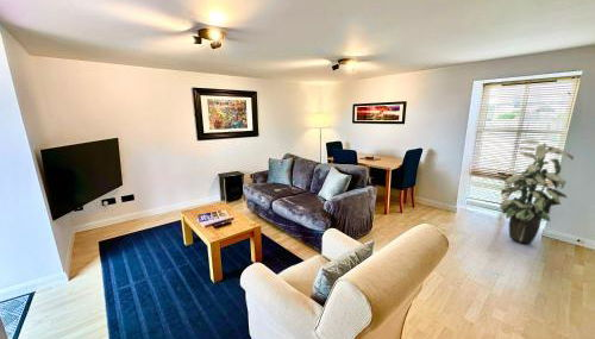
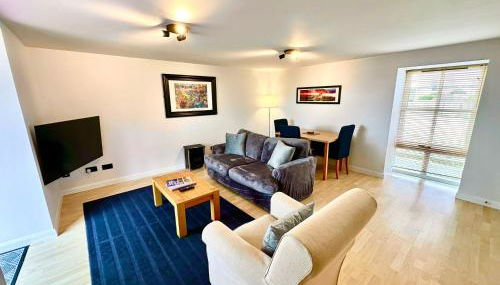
- indoor plant (528, 190)
